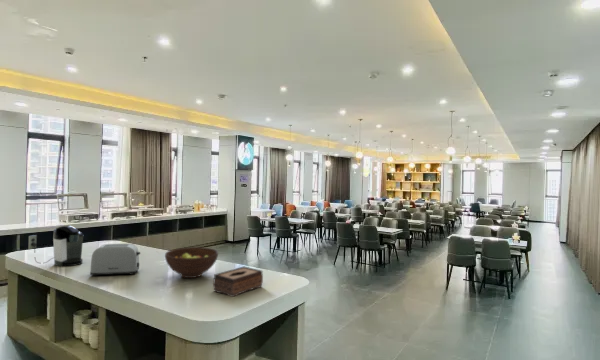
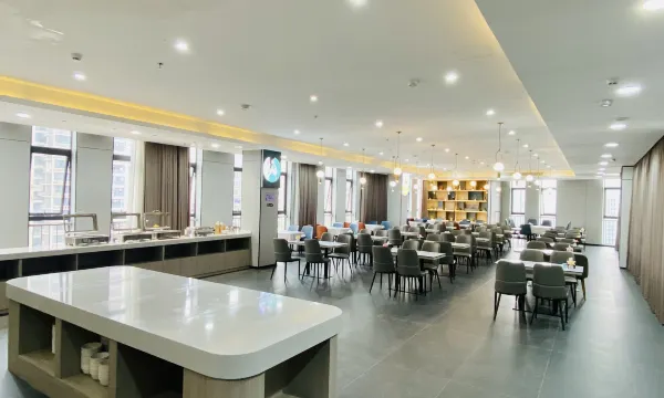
- coffee maker (61, 246)
- tissue box (238, 280)
- toaster (116, 259)
- fruit bowl (191, 264)
